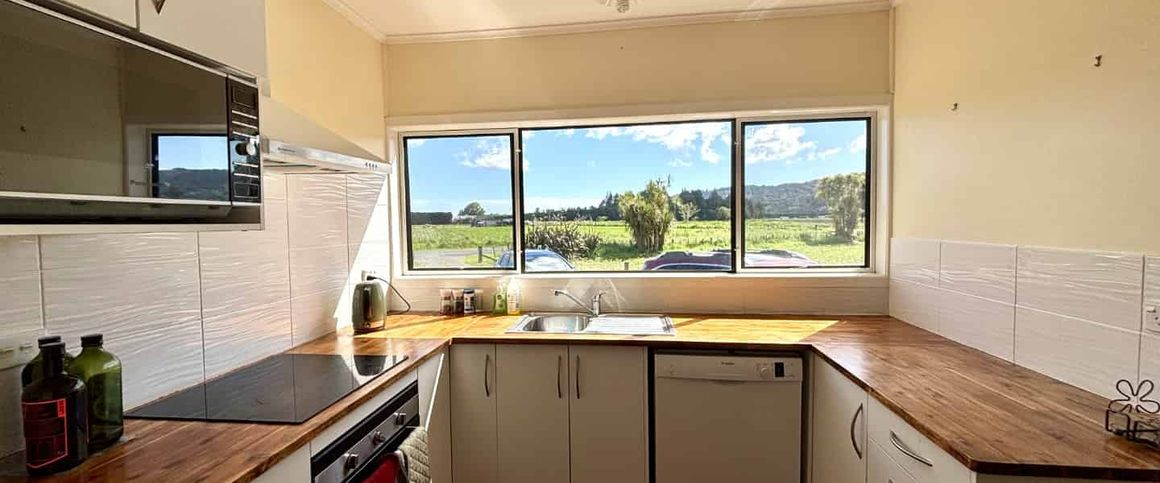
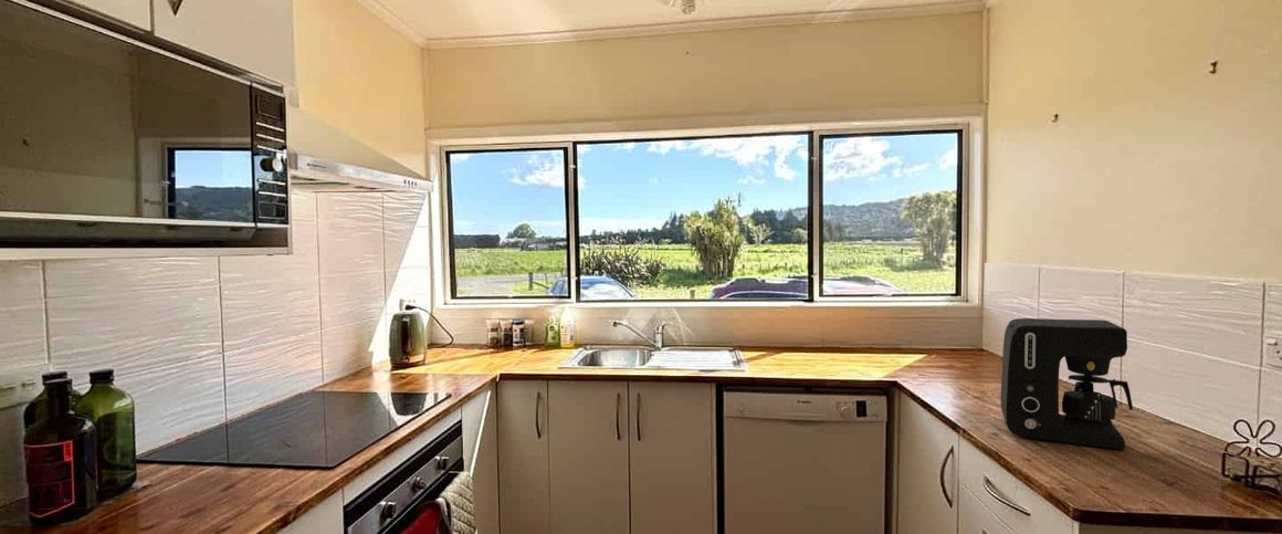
+ coffee maker (1069, 377)
